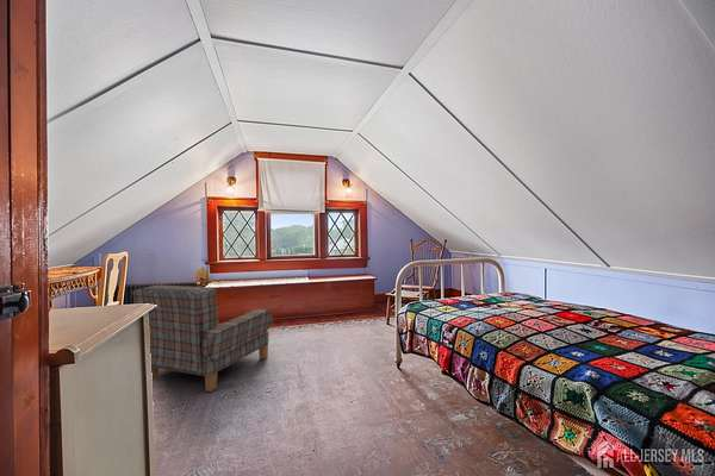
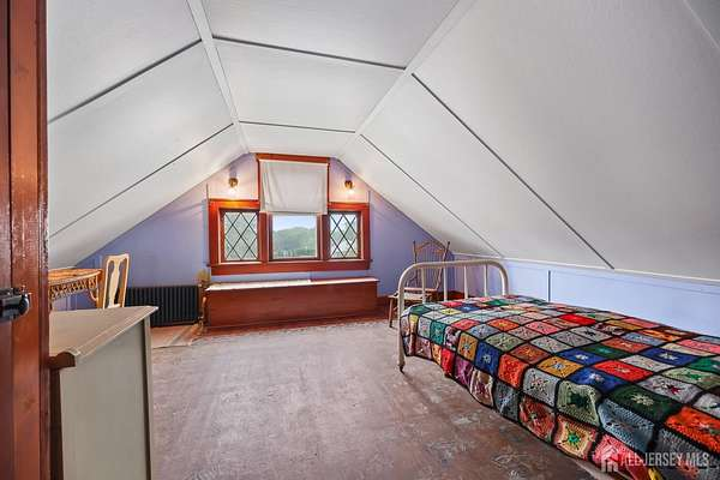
- armchair (207, 325)
